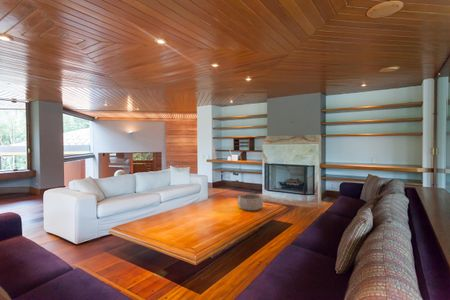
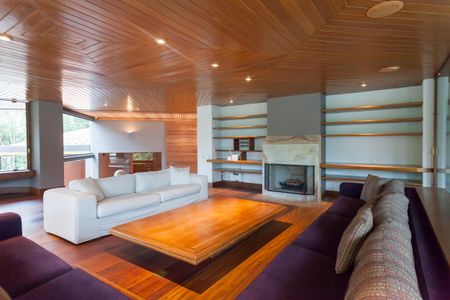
- decorative bowl (250, 202)
